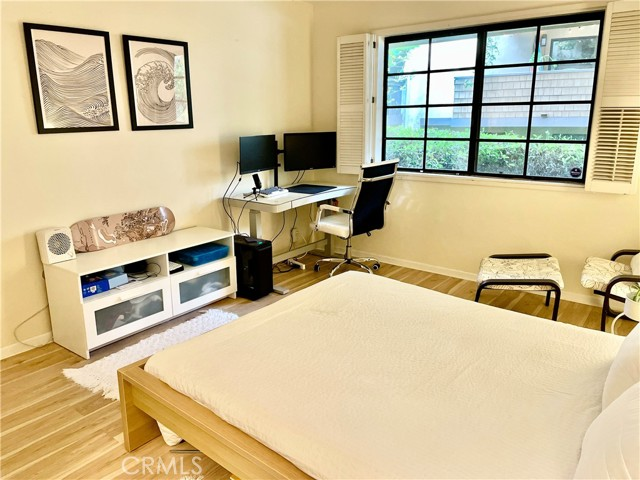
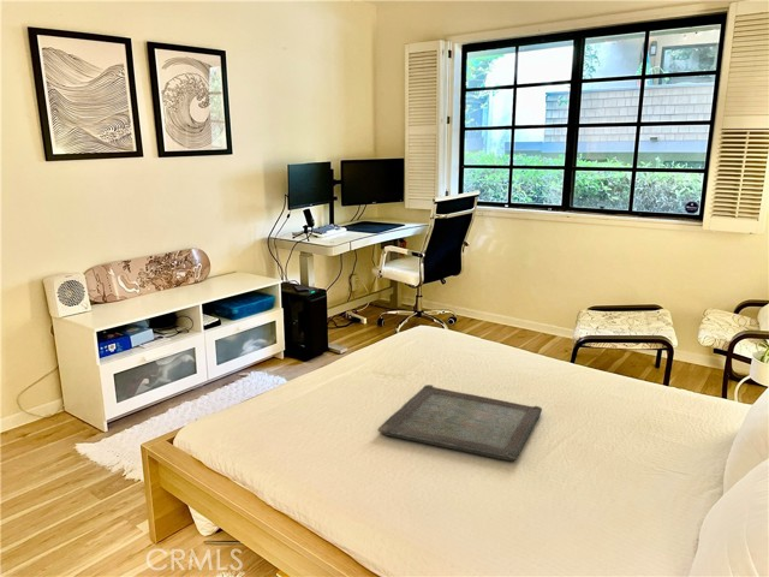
+ serving tray (463, 418)
